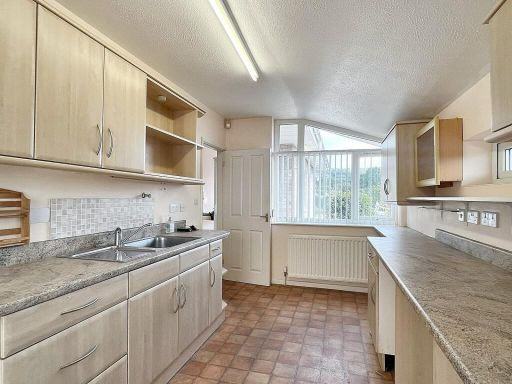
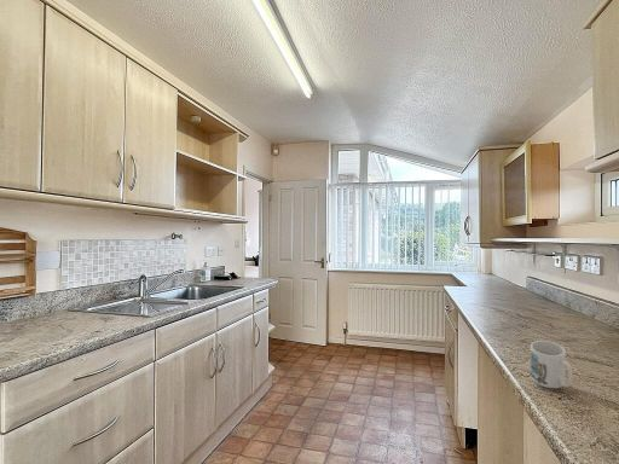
+ mug (553, 365)
